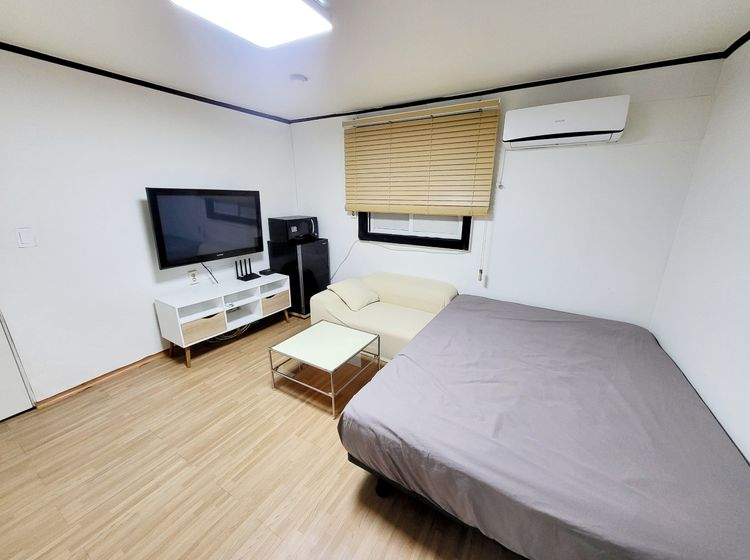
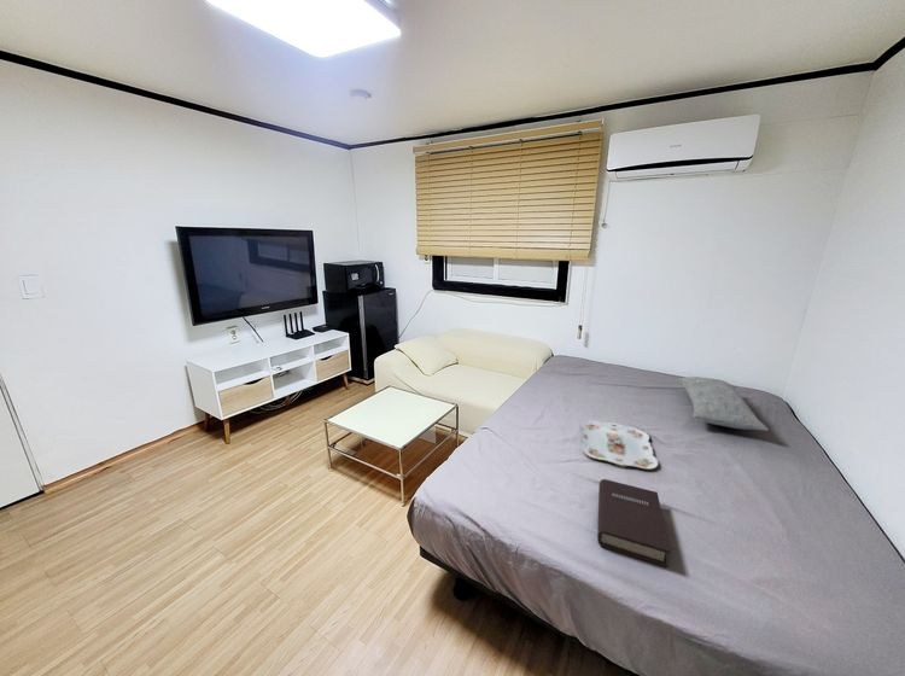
+ pillow (716, 400)
+ book (629, 517)
+ serving tray (615, 442)
